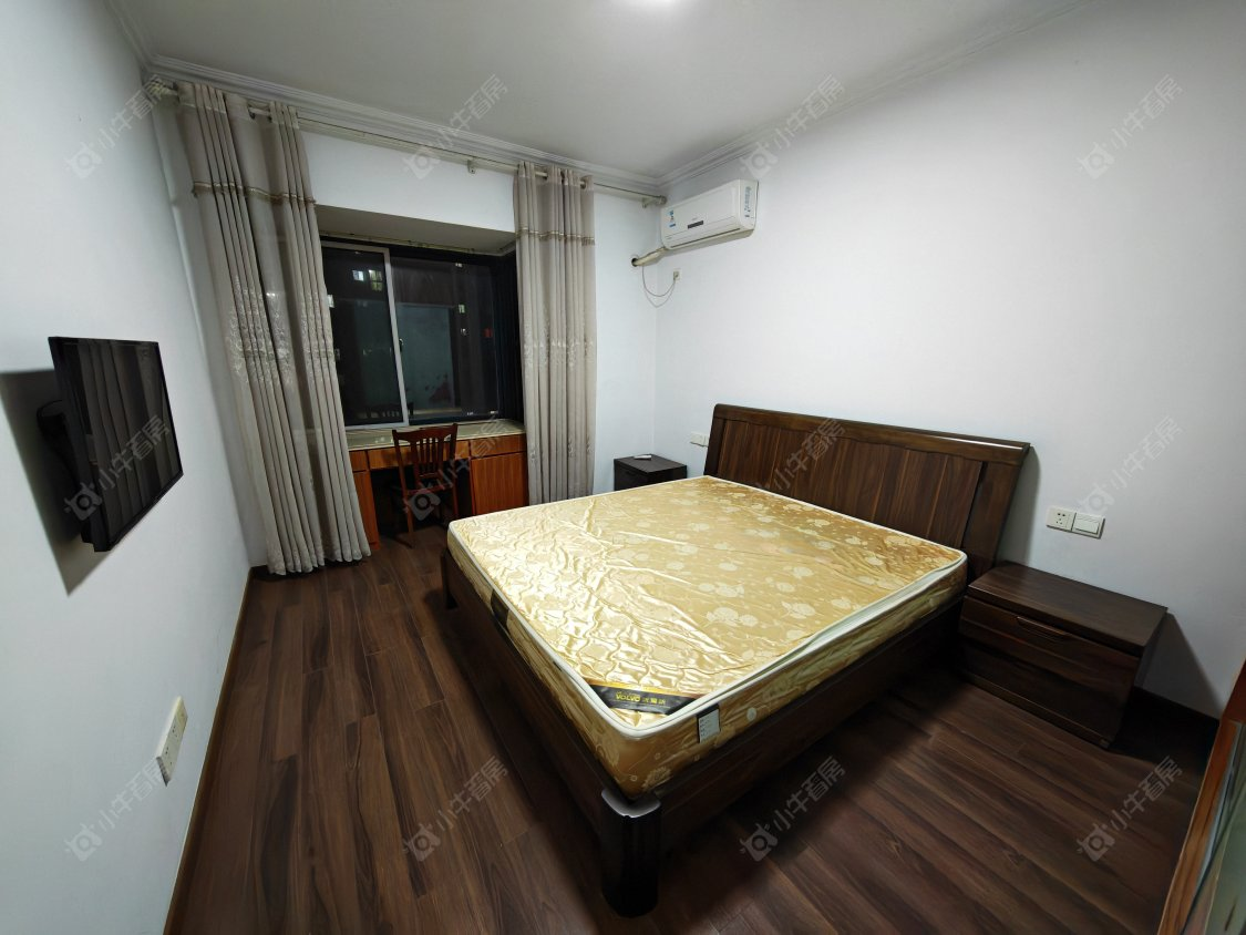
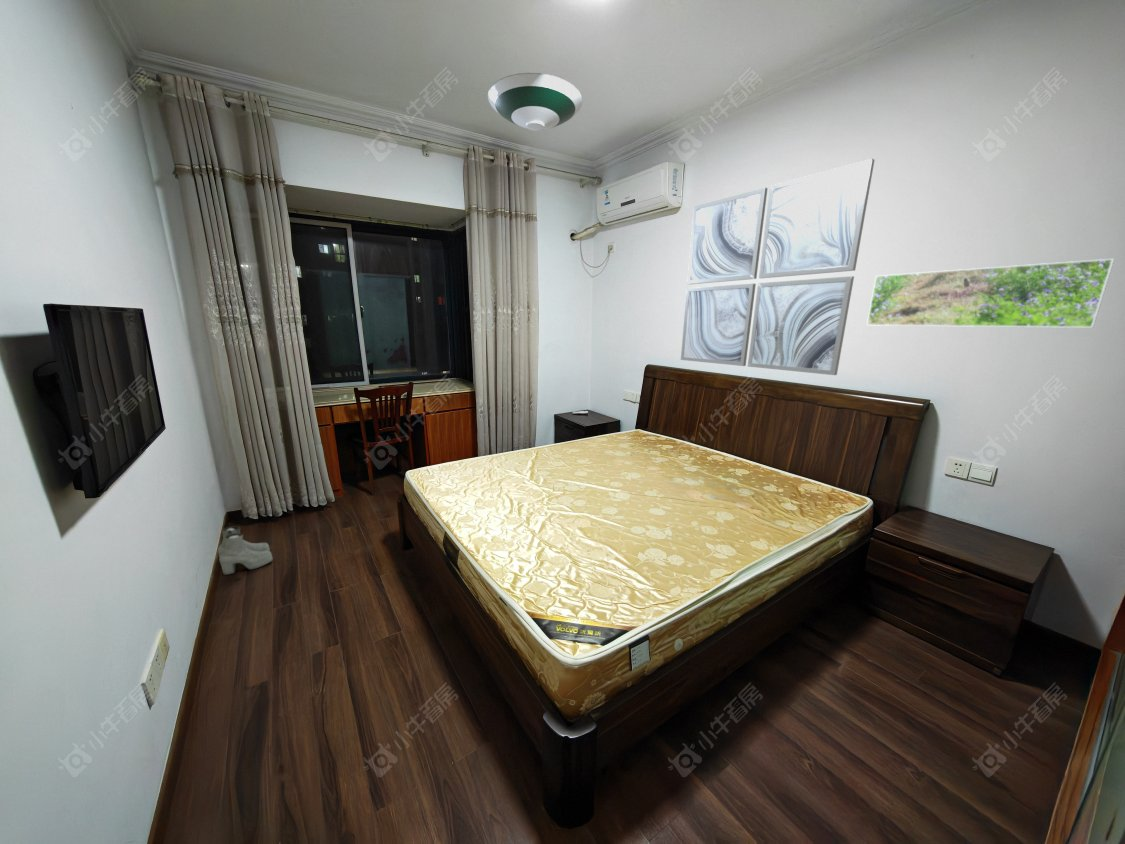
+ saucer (535, 114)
+ wall art (758, 283)
+ boots (244, 546)
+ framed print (969, 298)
